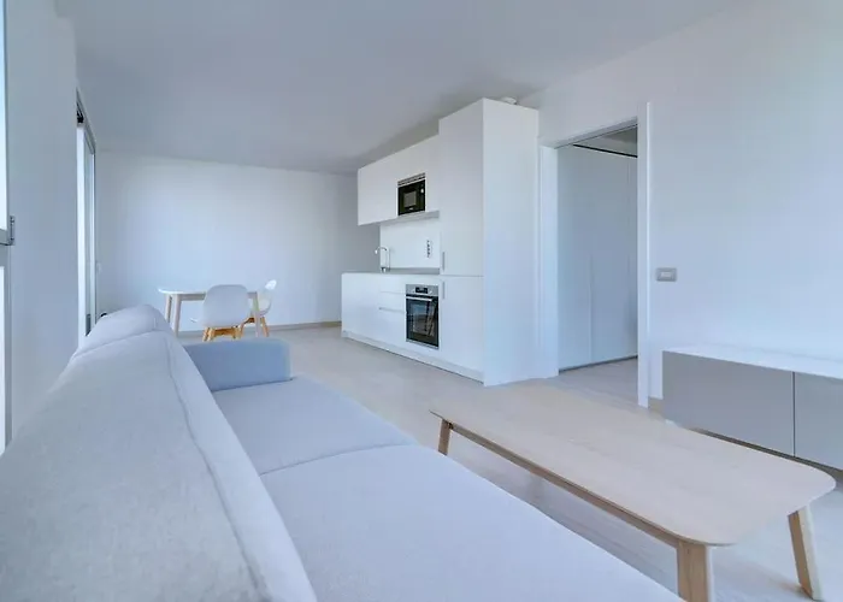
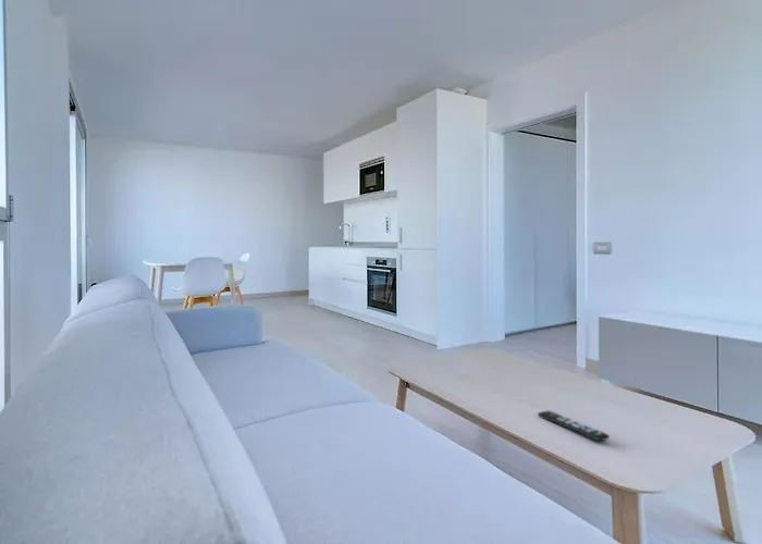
+ remote control (570, 424)
